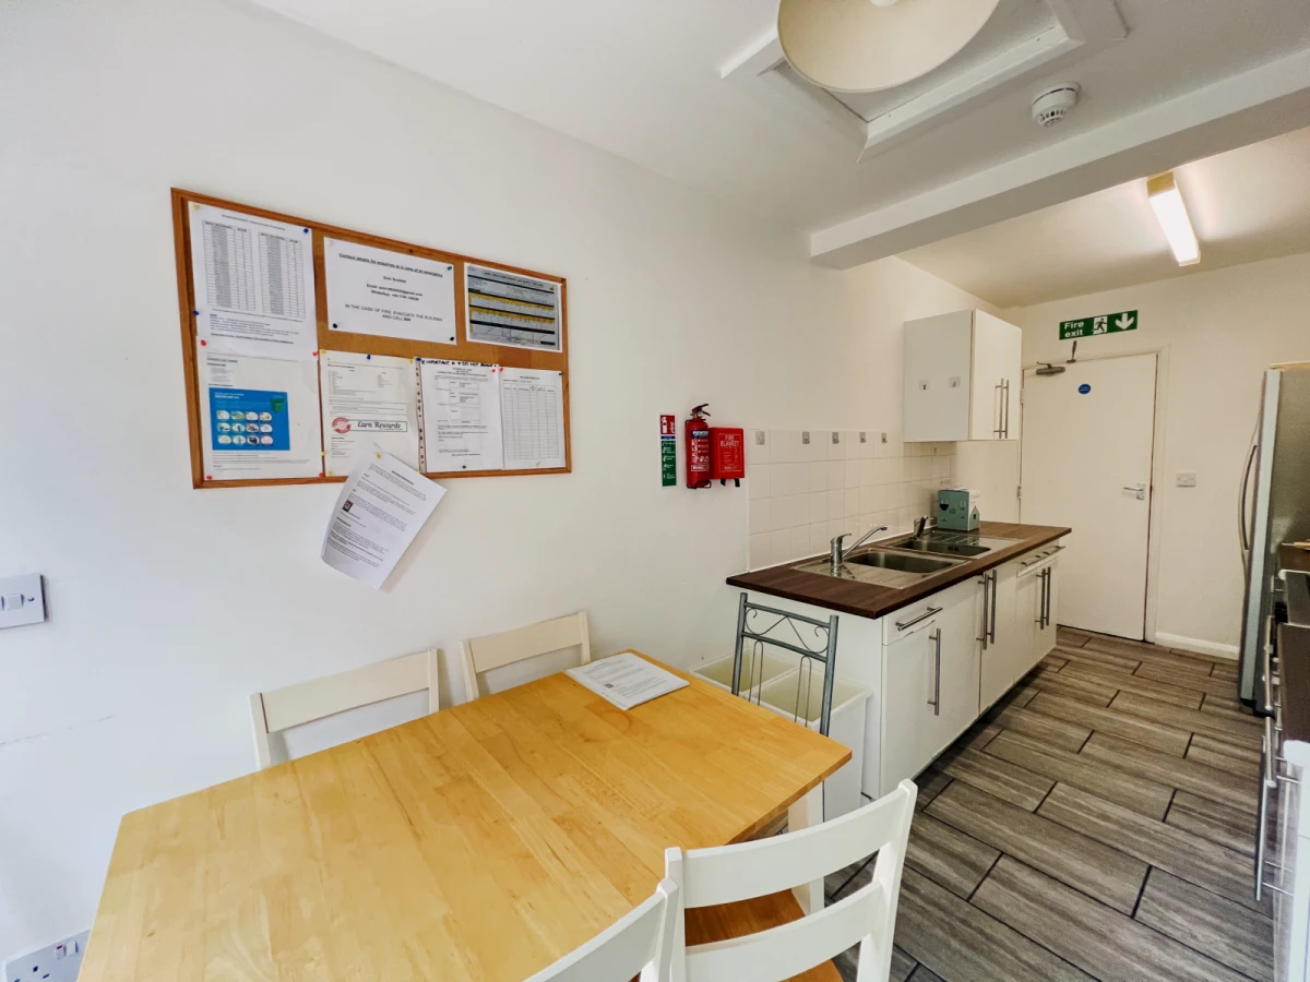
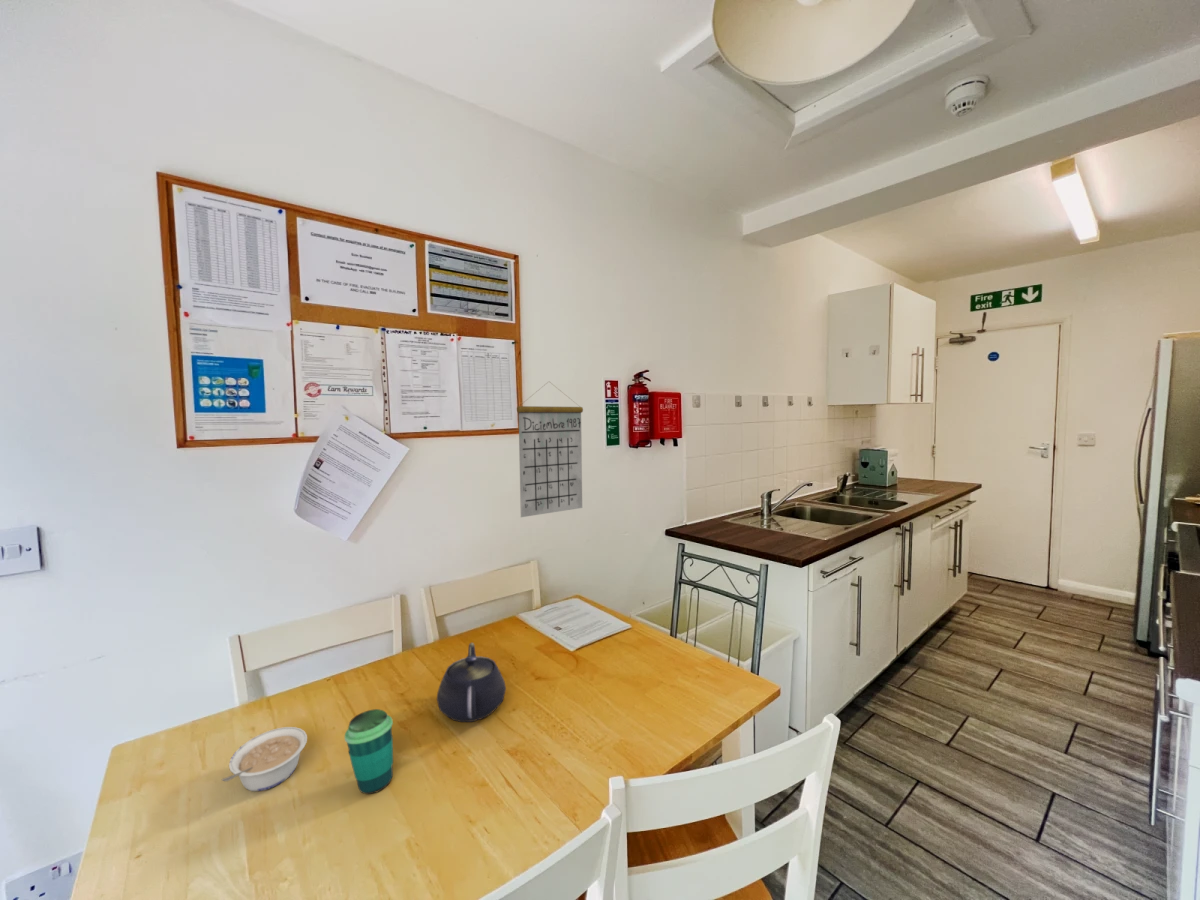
+ legume (269, 760)
+ calendar (551, 447)
+ teapot (471, 681)
+ cup (370, 750)
